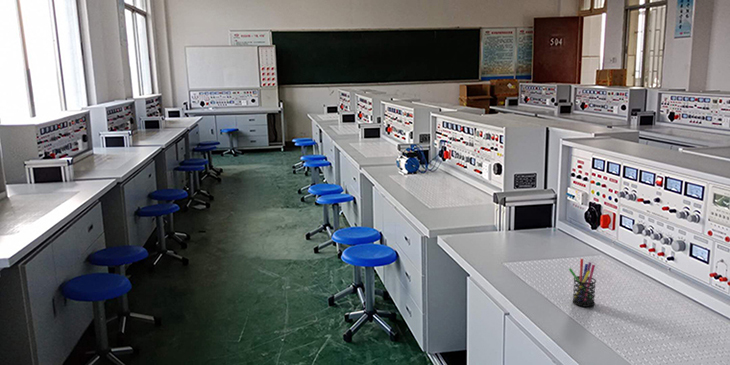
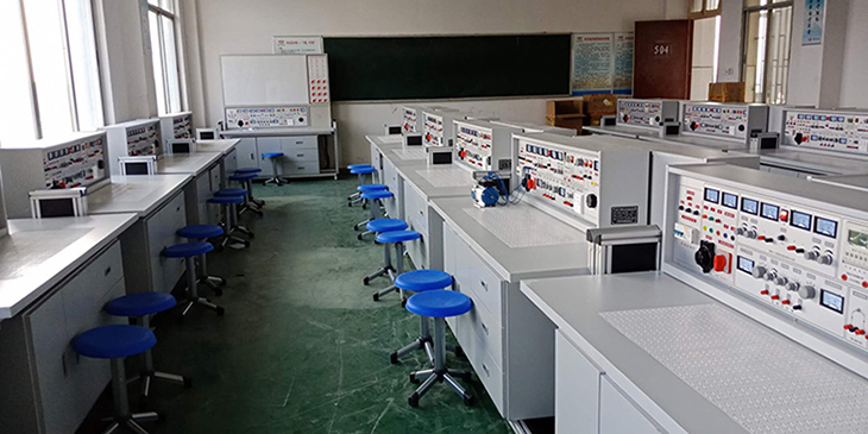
- pen holder (581, 282)
